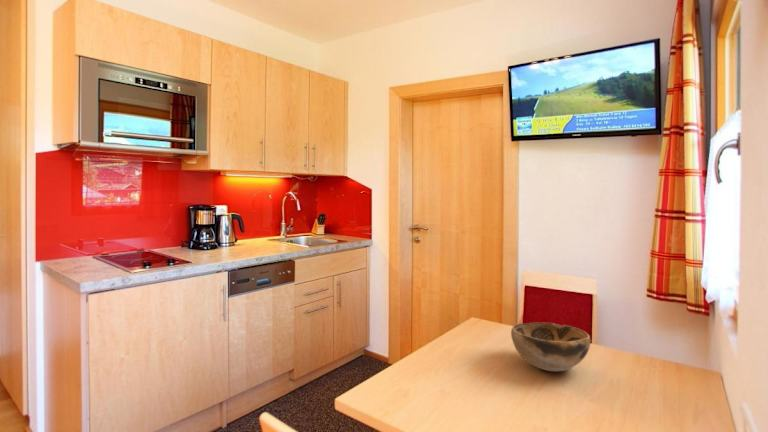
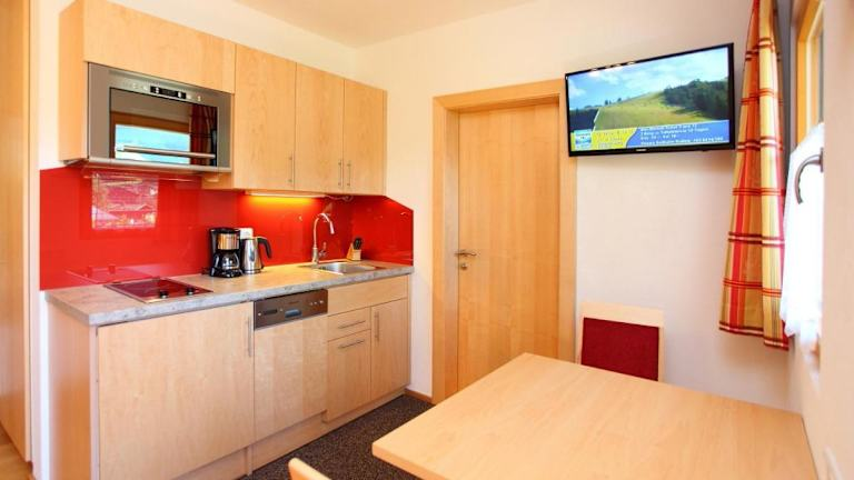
- decorative bowl (549, 349)
